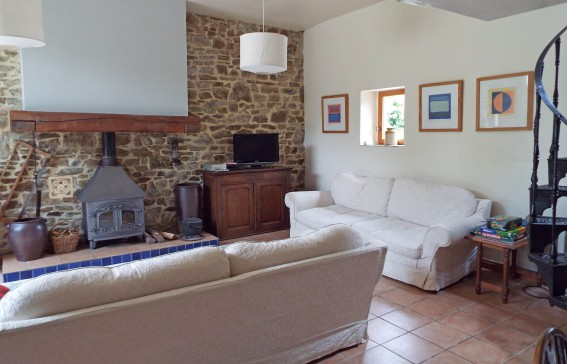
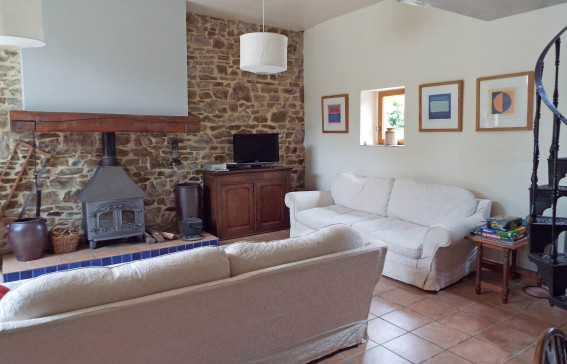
- wall ornament (60, 187)
